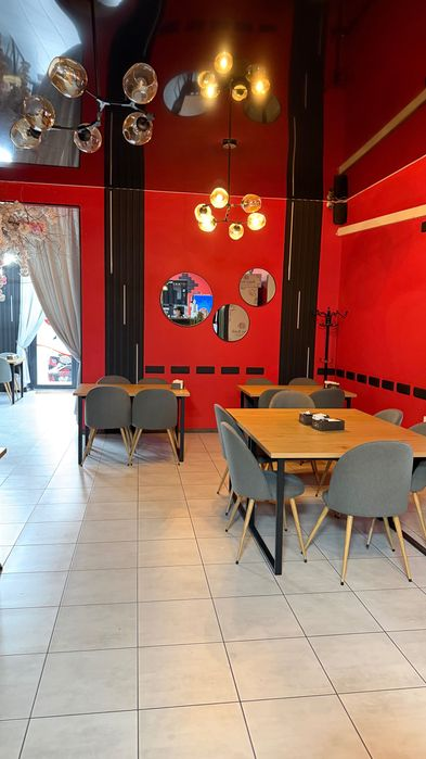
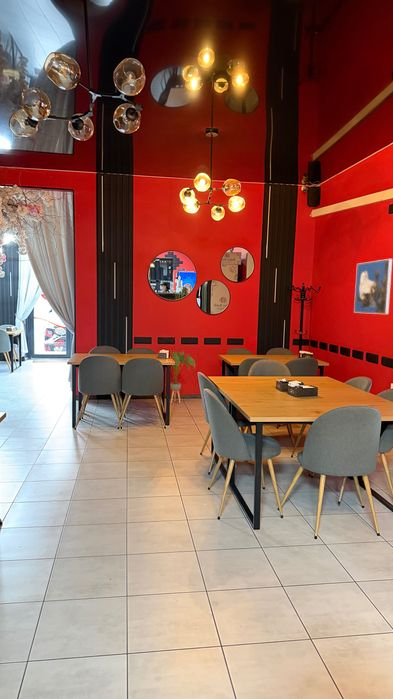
+ house plant (177, 375)
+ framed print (371, 287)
